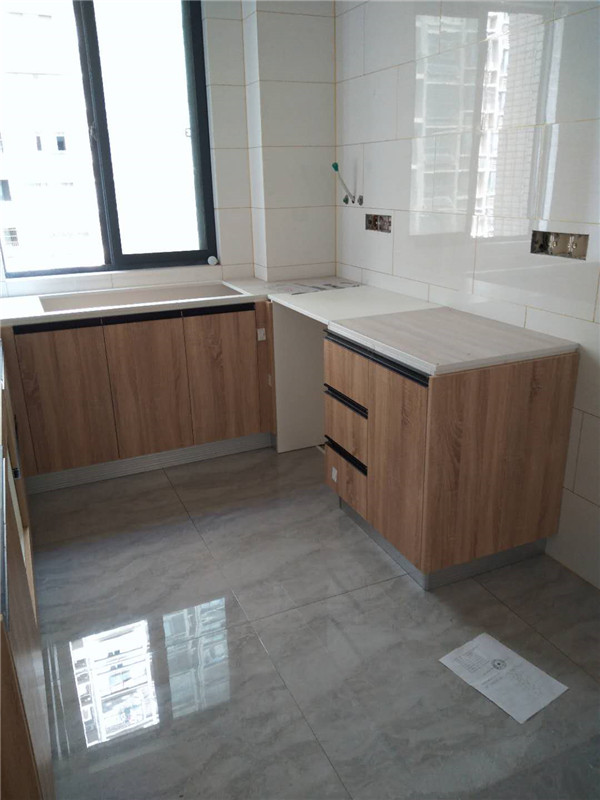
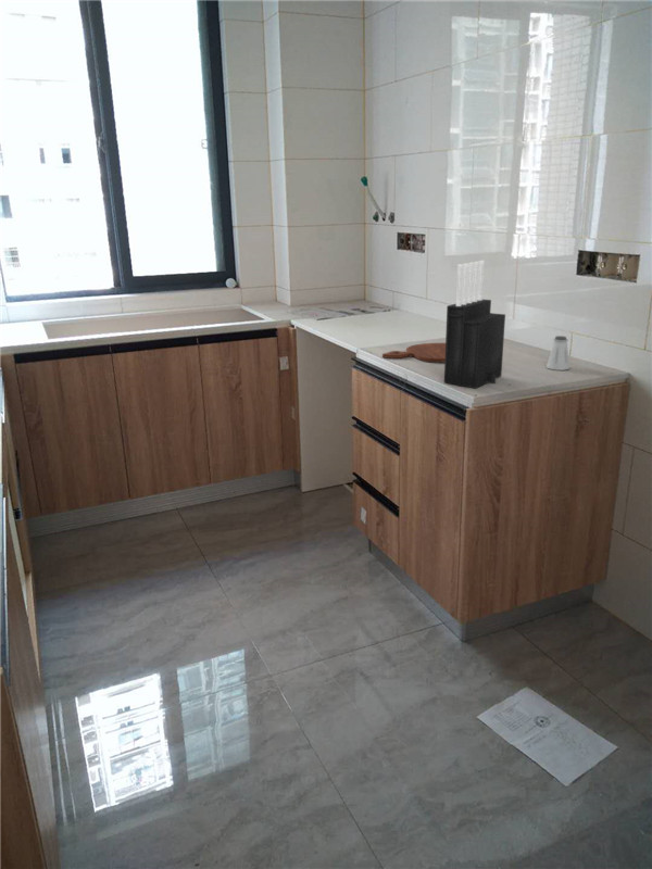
+ knife block (479, 323)
+ saltshaker (559, 352)
+ cutting board (429, 352)
